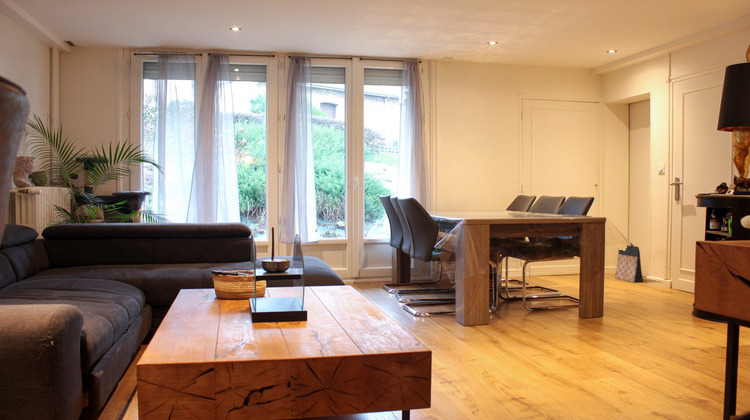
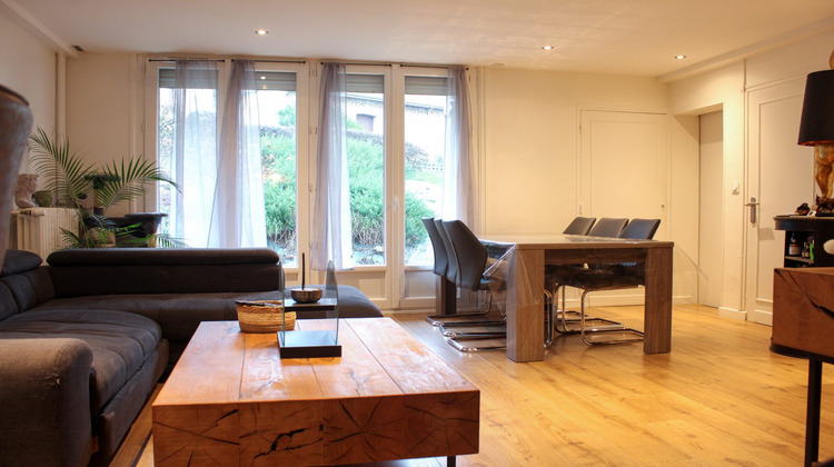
- bag (628, 261)
